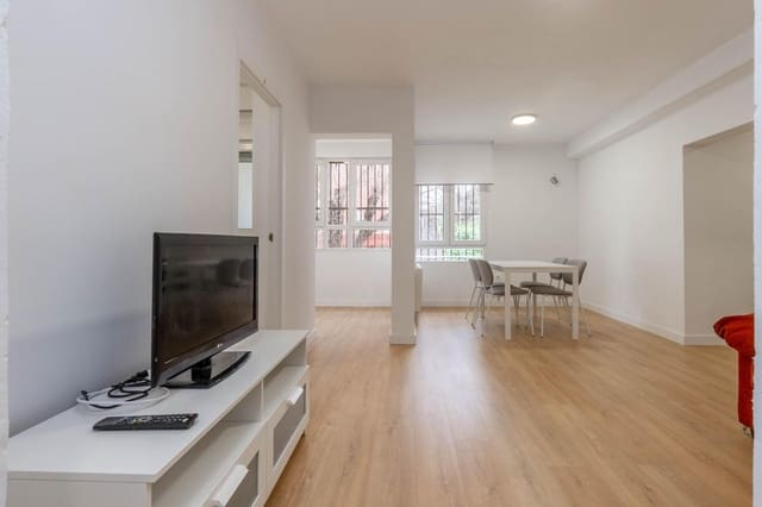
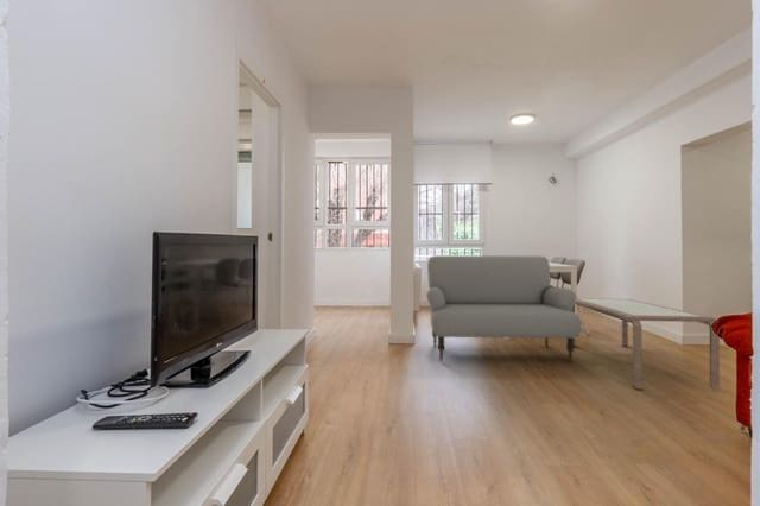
+ sofa (496, 304)
+ coffee table (627, 335)
